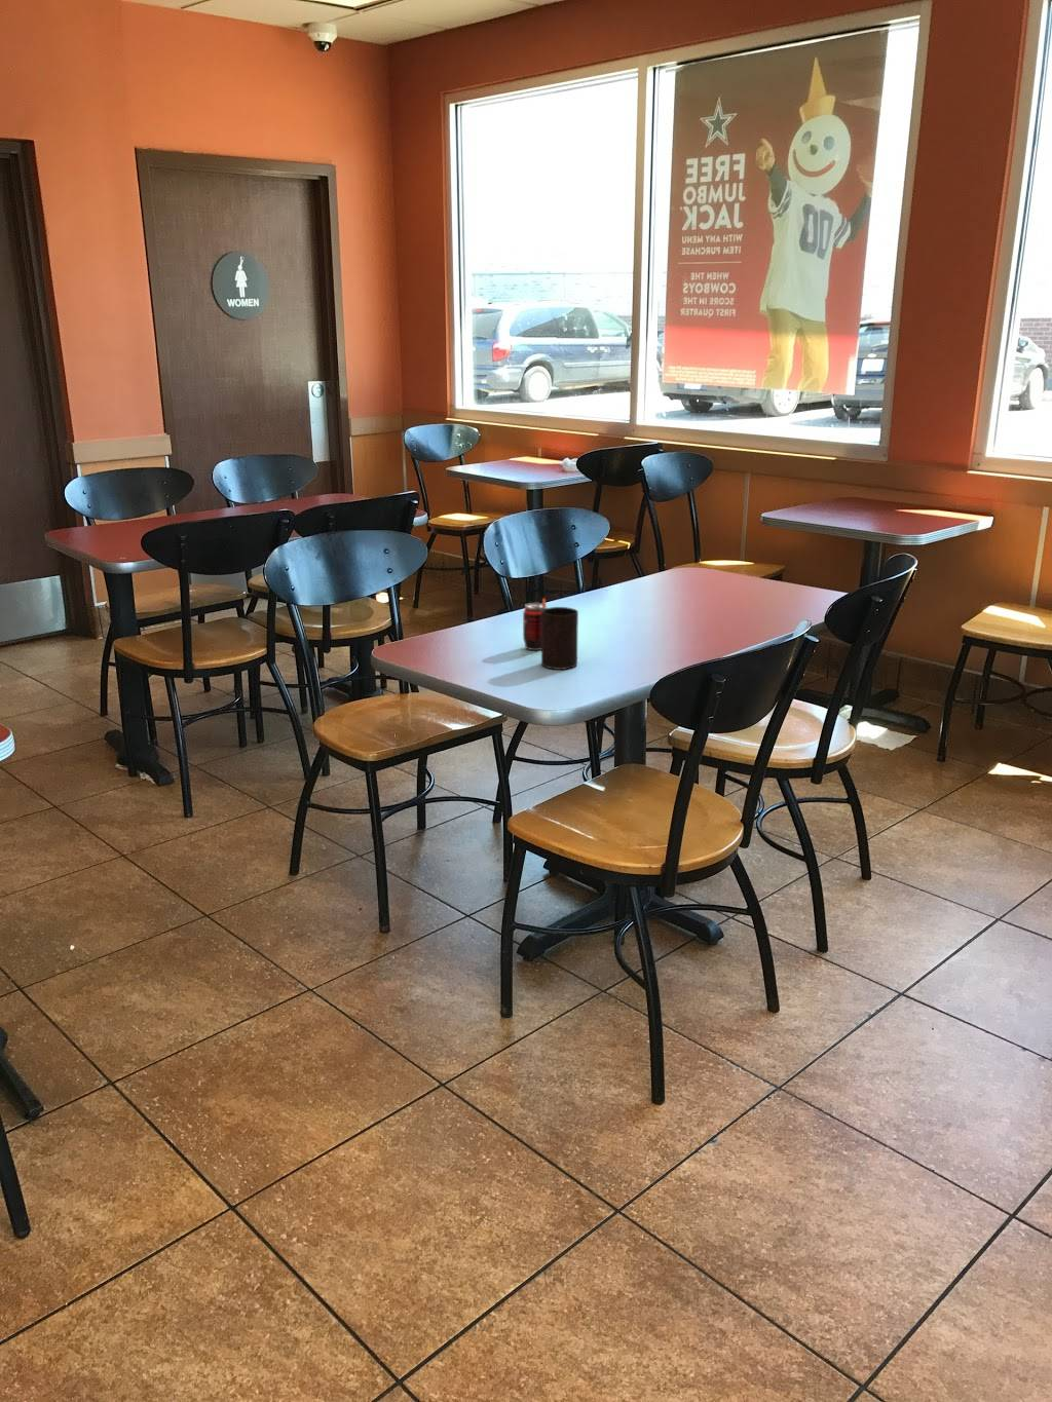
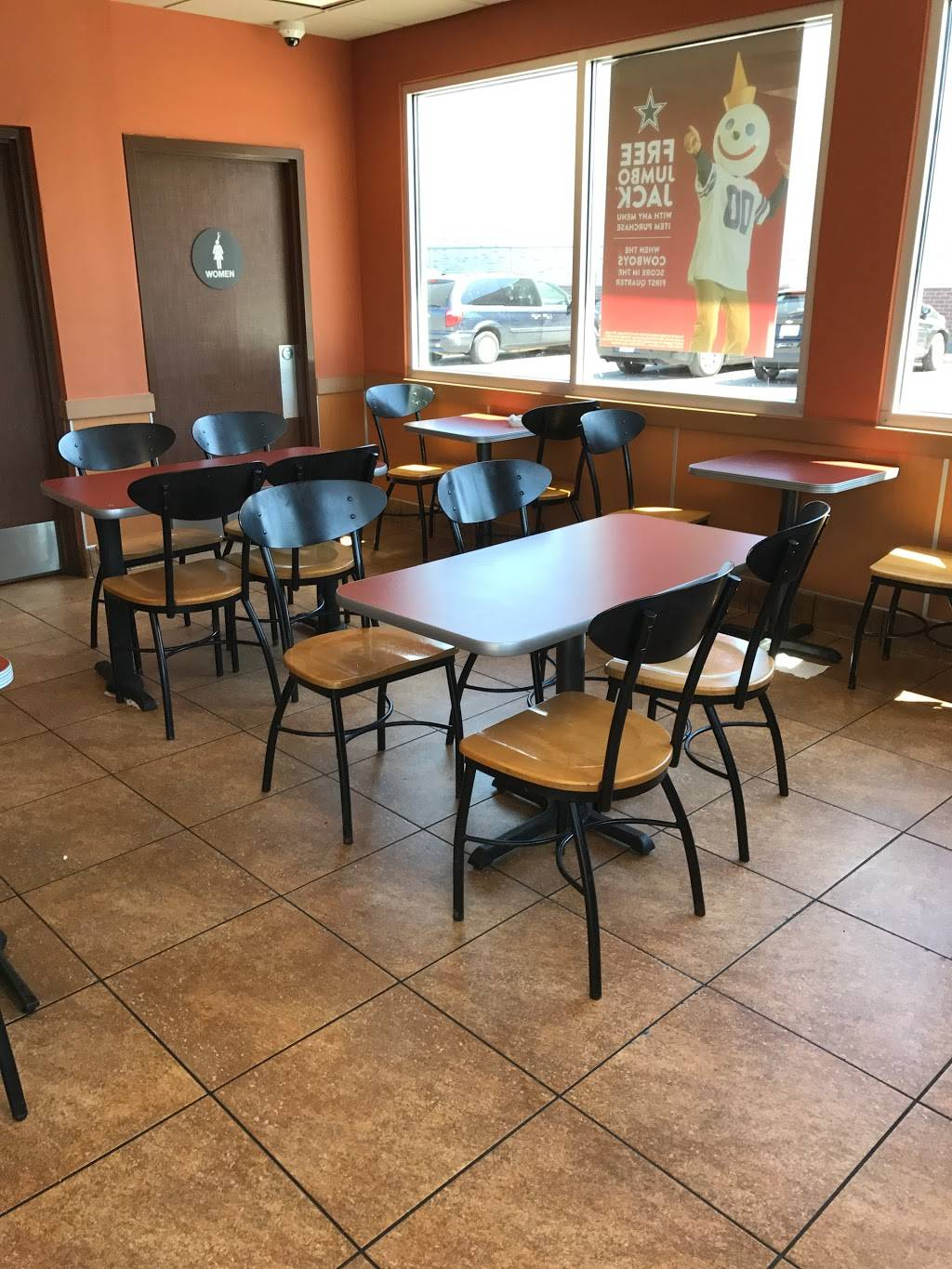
- cup (559, 637)
- beverage can (535, 622)
